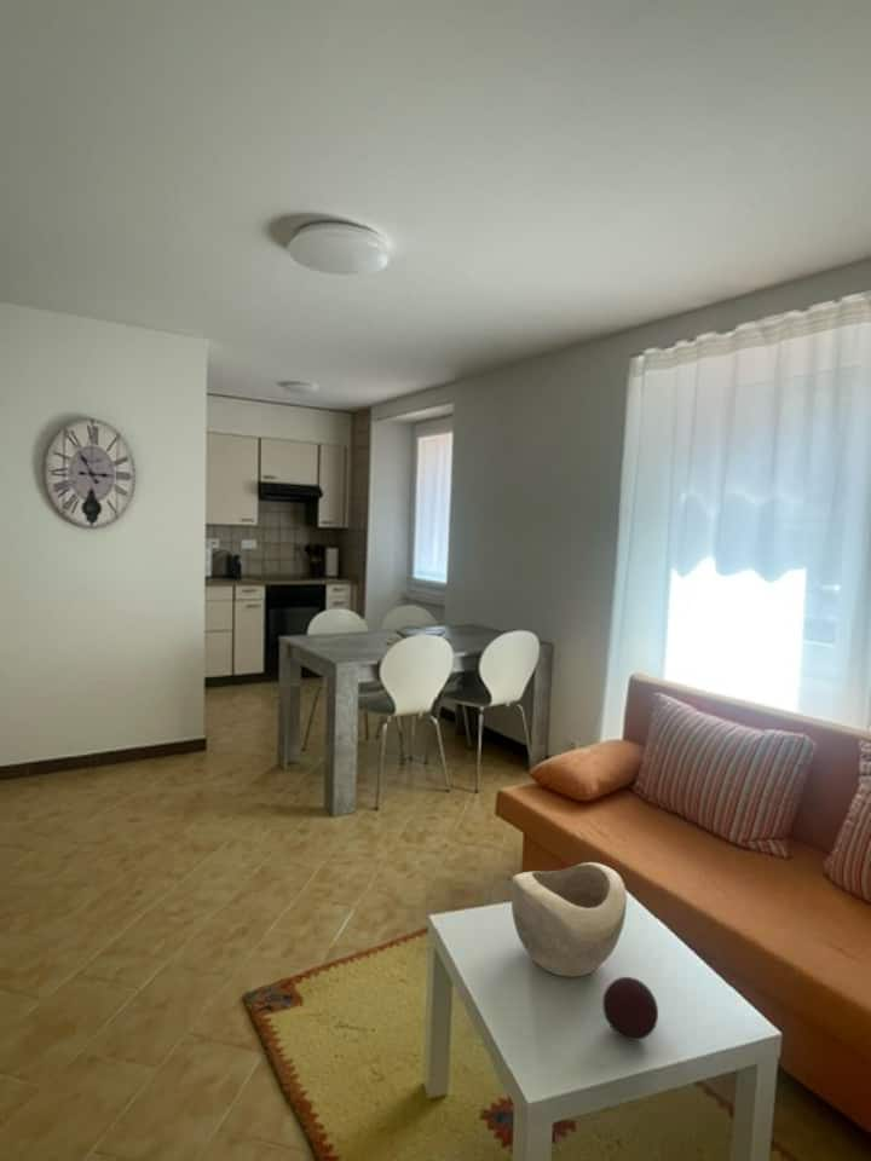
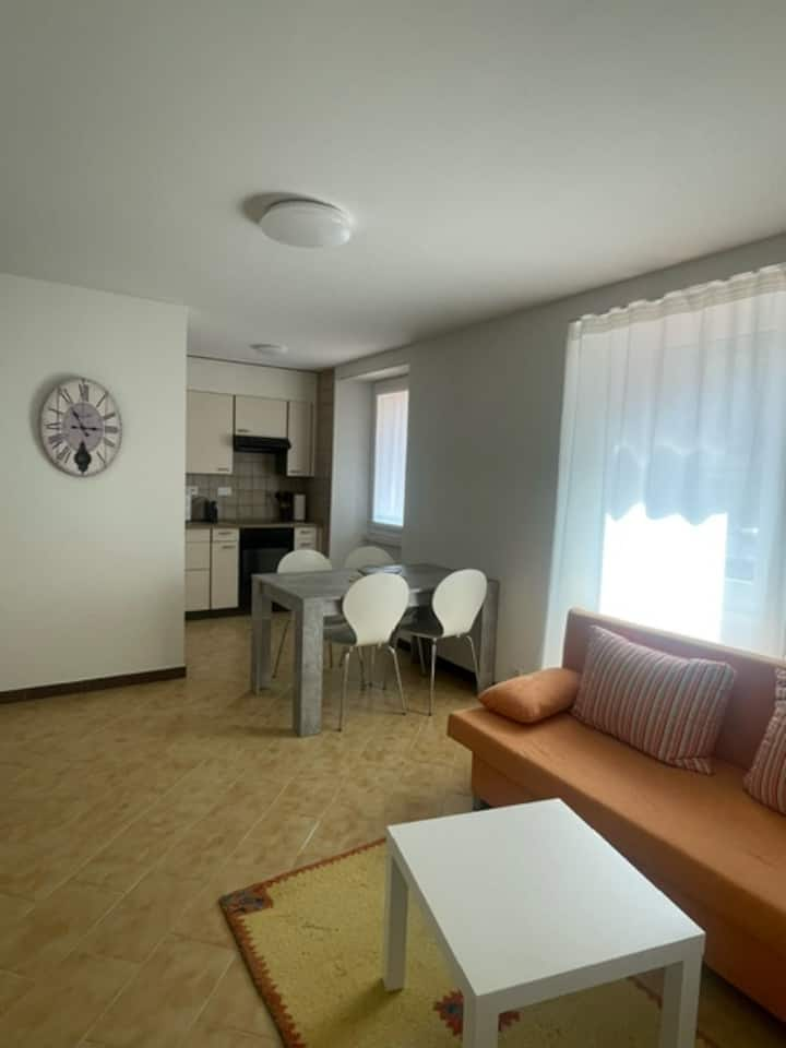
- decorative bowl (566, 915)
- decorative ball (629, 1007)
